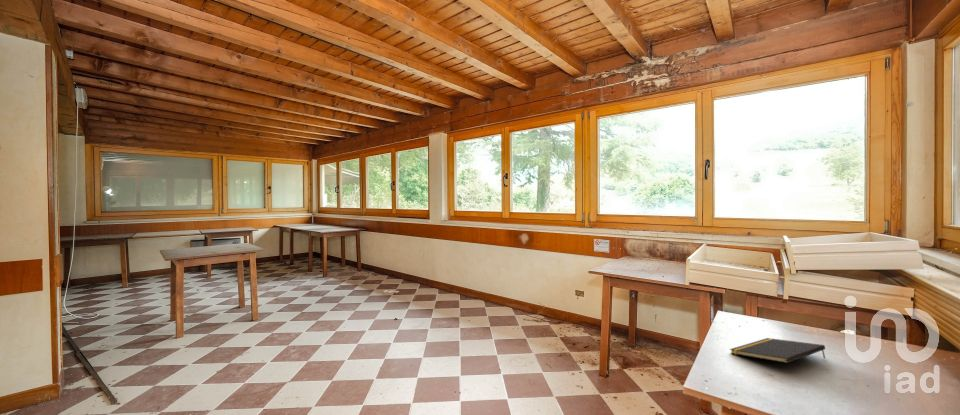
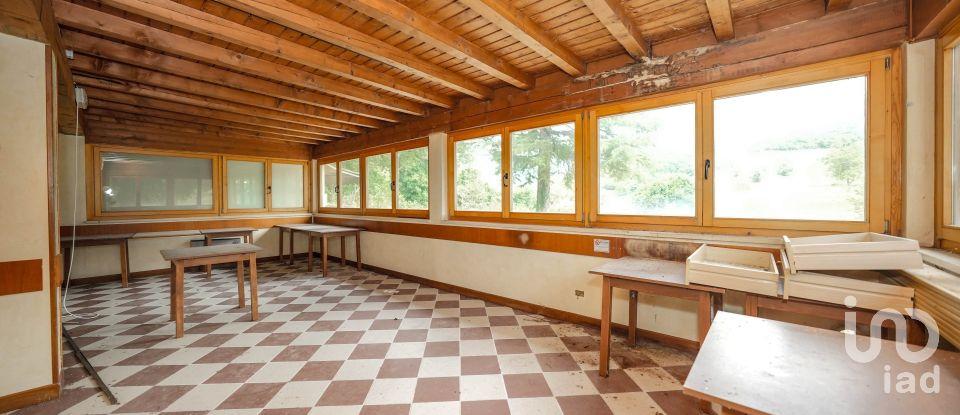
- notepad (776, 349)
